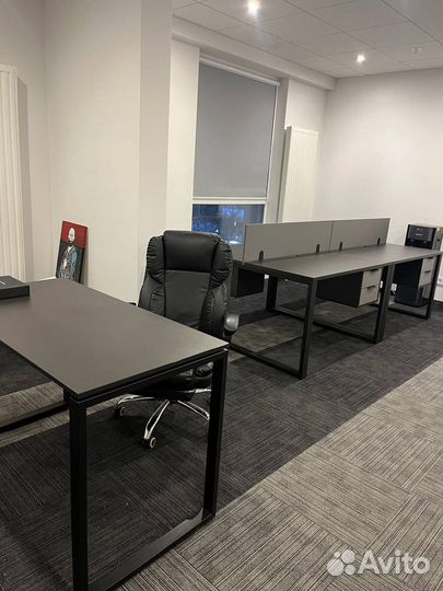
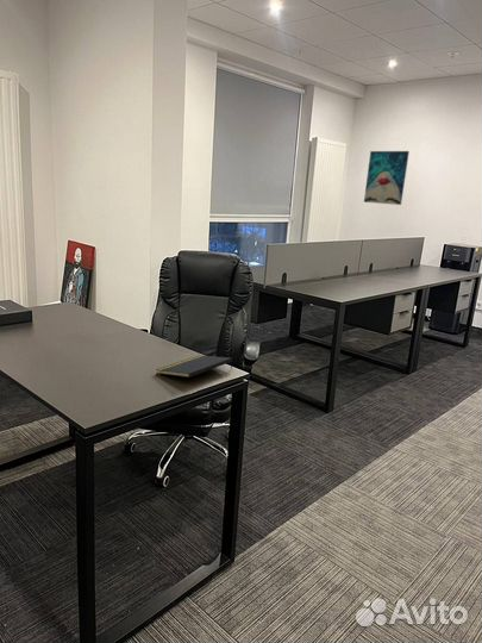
+ notepad (194, 364)
+ wall art (386, 177)
